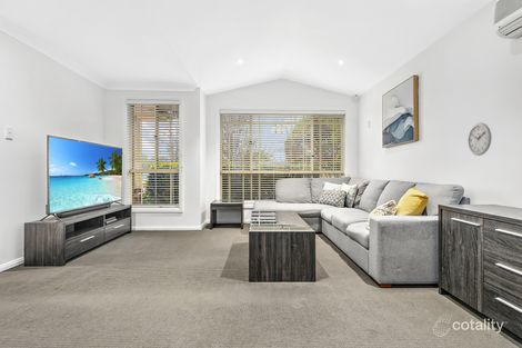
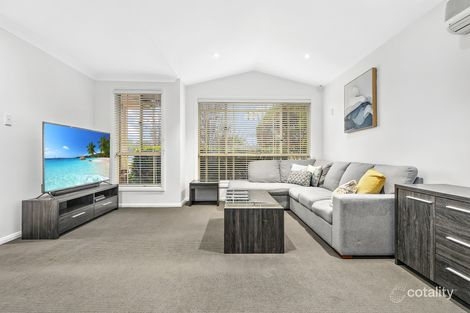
- wall clock (478, 139)
